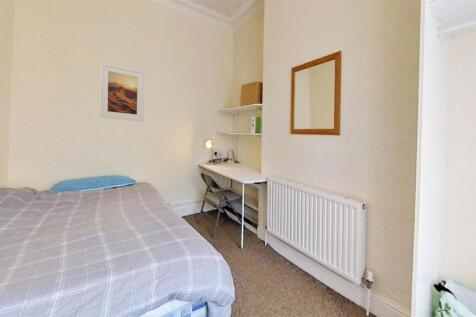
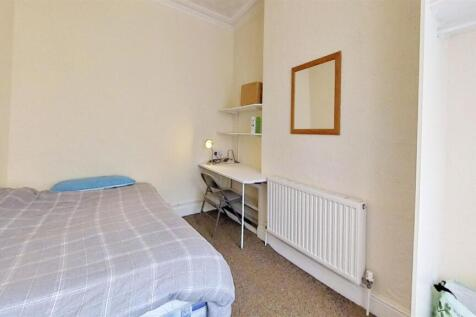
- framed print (122, 93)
